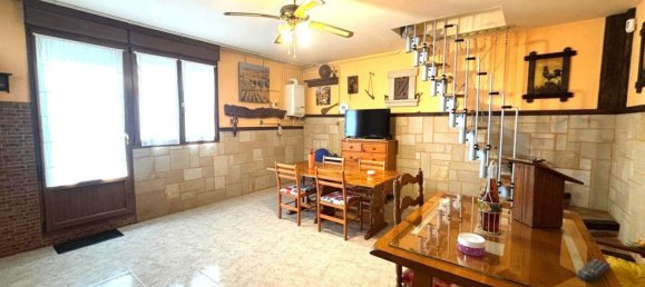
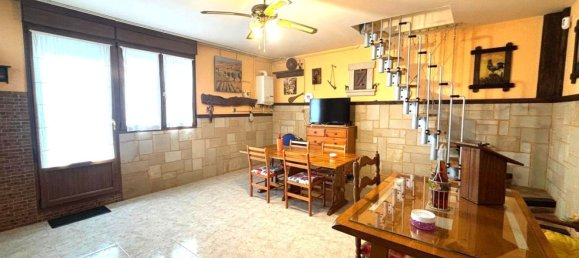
- remote control (594, 269)
